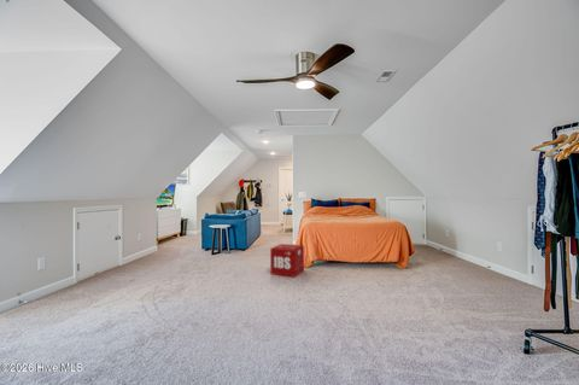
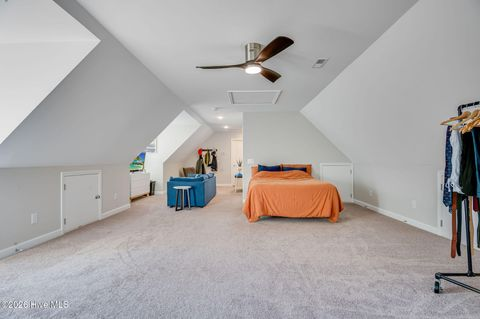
- product box (287, 259)
